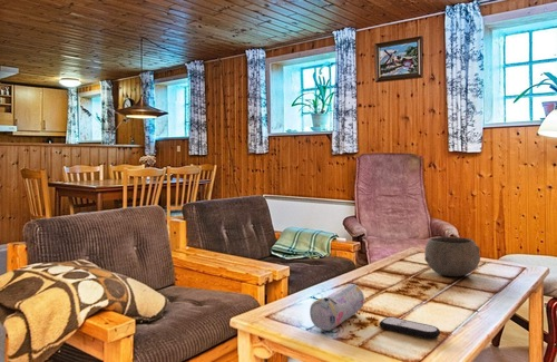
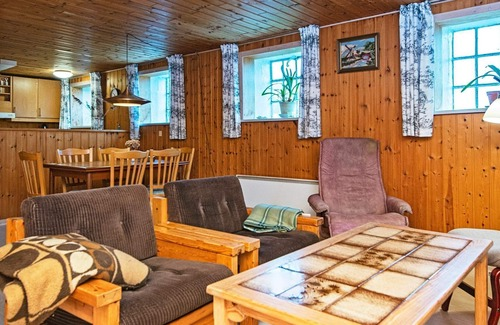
- remote control (409, 326)
- bowl (451, 256)
- pencil case (338, 305)
